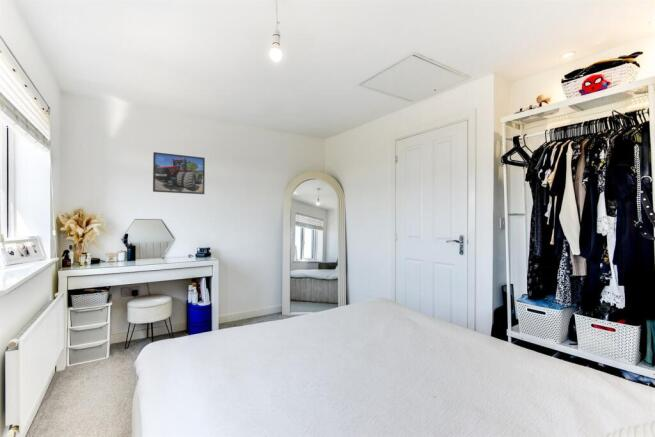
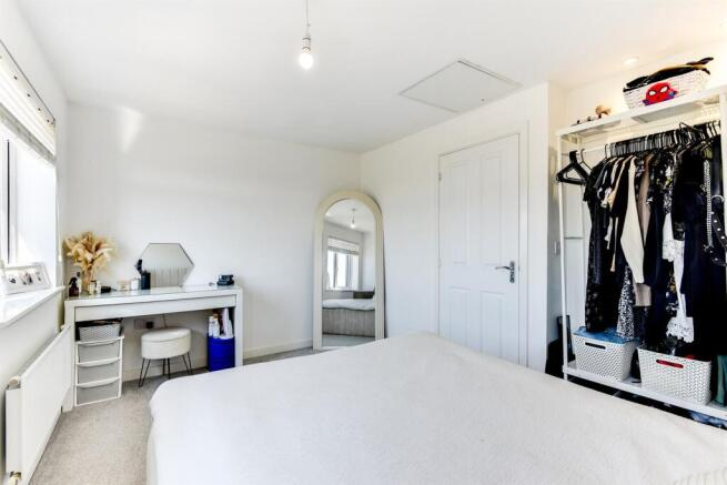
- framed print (179, 174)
